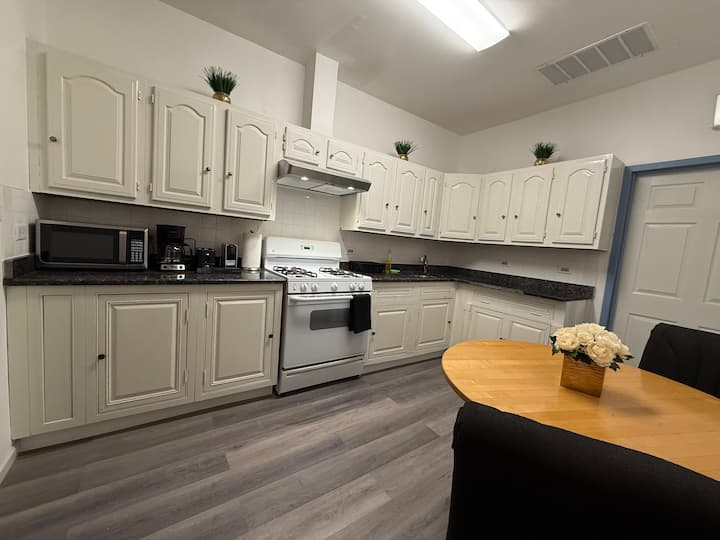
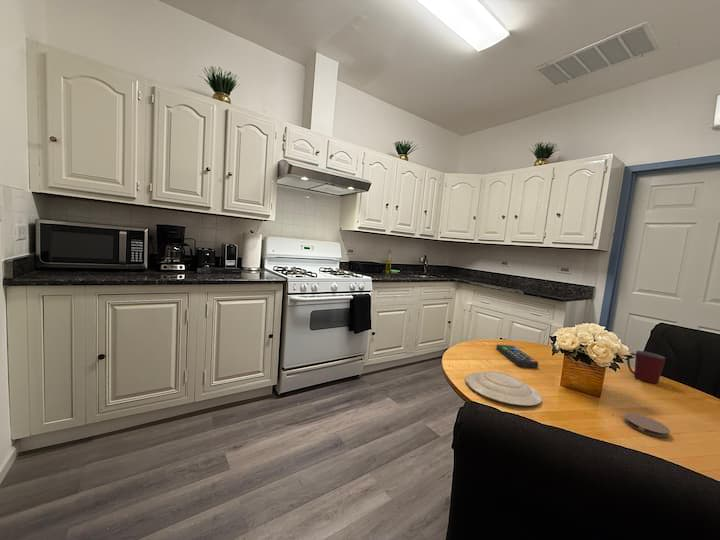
+ mug (643, 366)
+ coaster (645, 424)
+ remote control (515, 354)
+ plate (502, 383)
